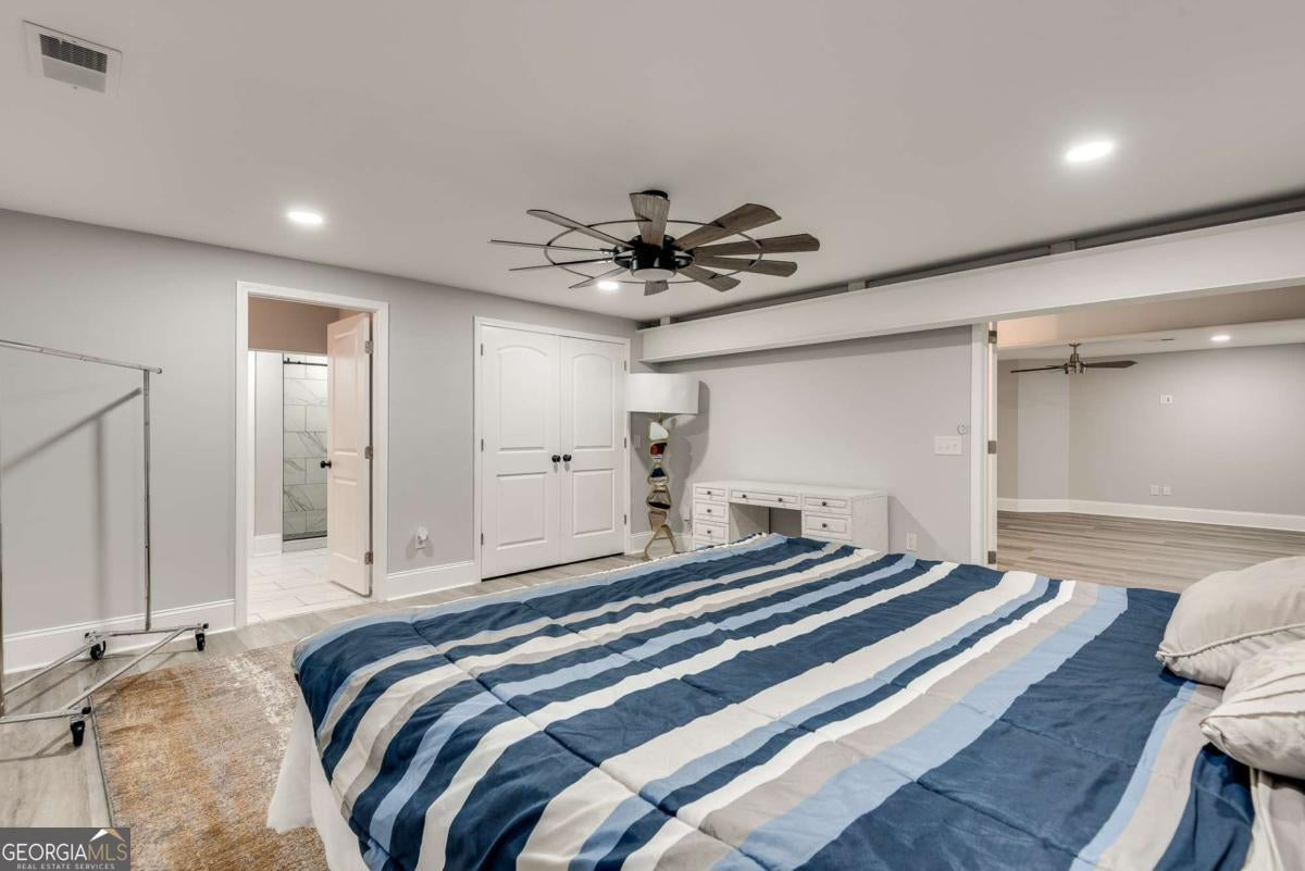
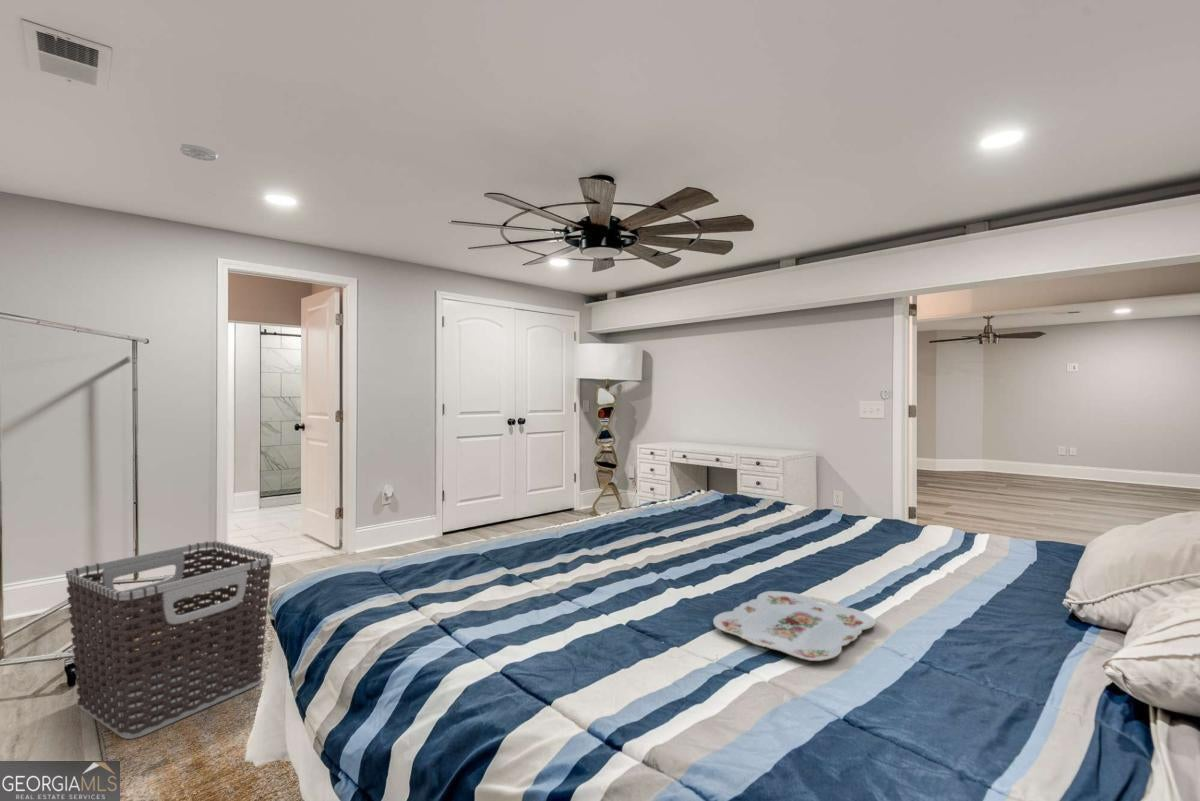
+ clothes hamper (175, 627)
+ serving tray (794, 622)
+ smoke detector (199, 154)
